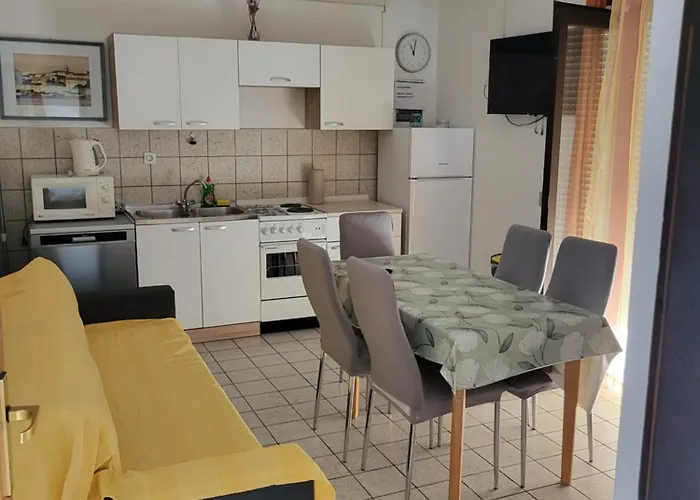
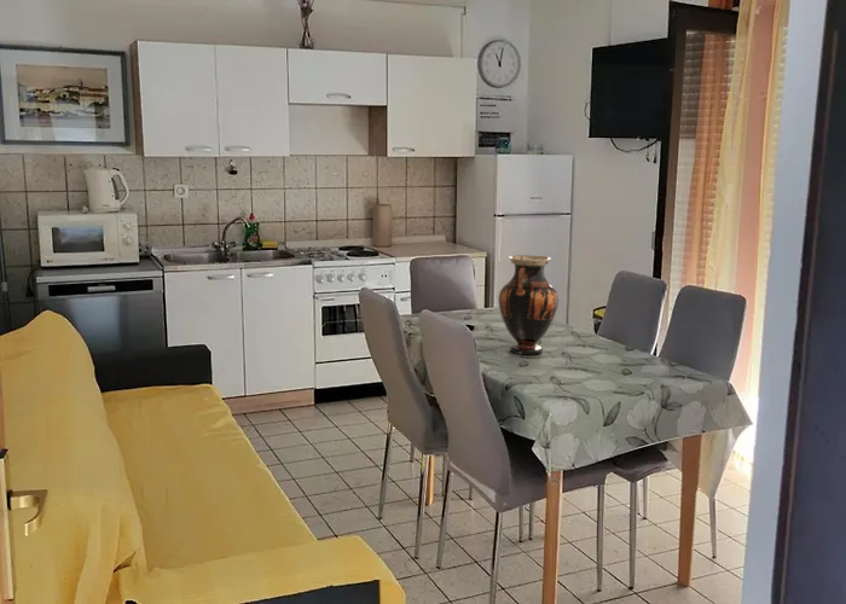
+ vase (527, 304)
